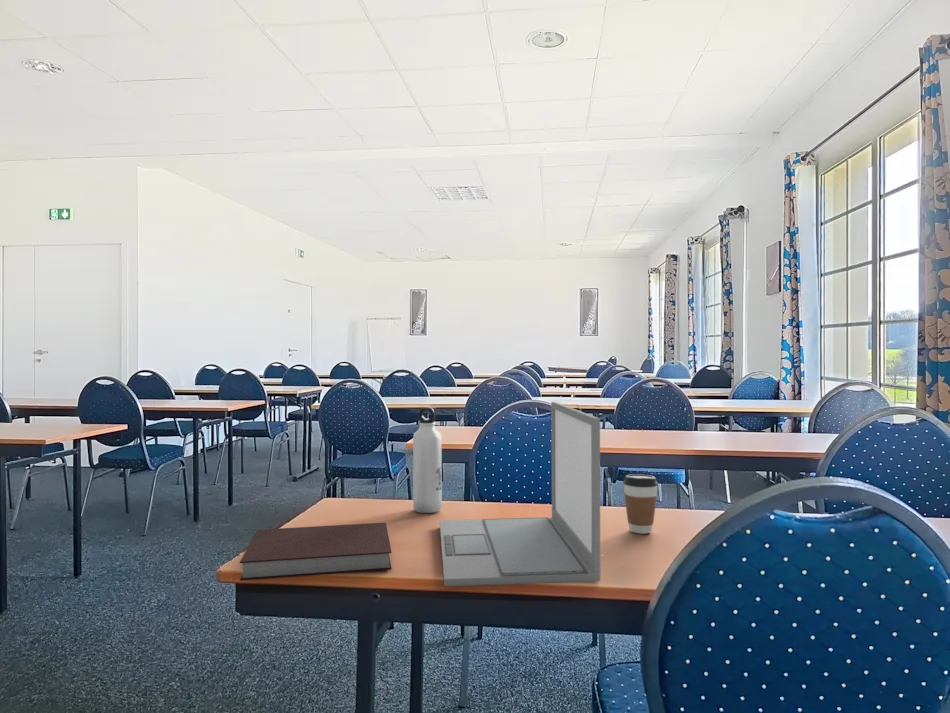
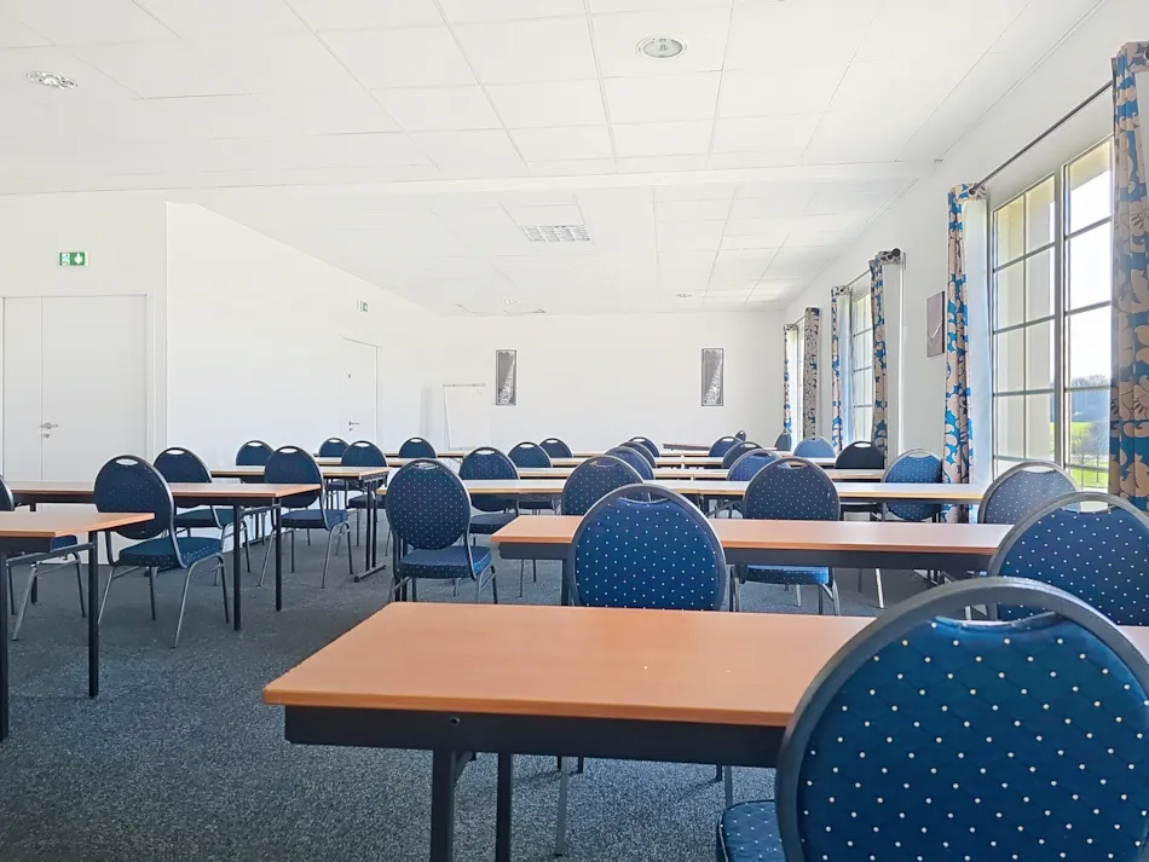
- notebook (320, 548)
- water bottle (427, 458)
- laptop (509, 518)
- coffee cup (640, 503)
